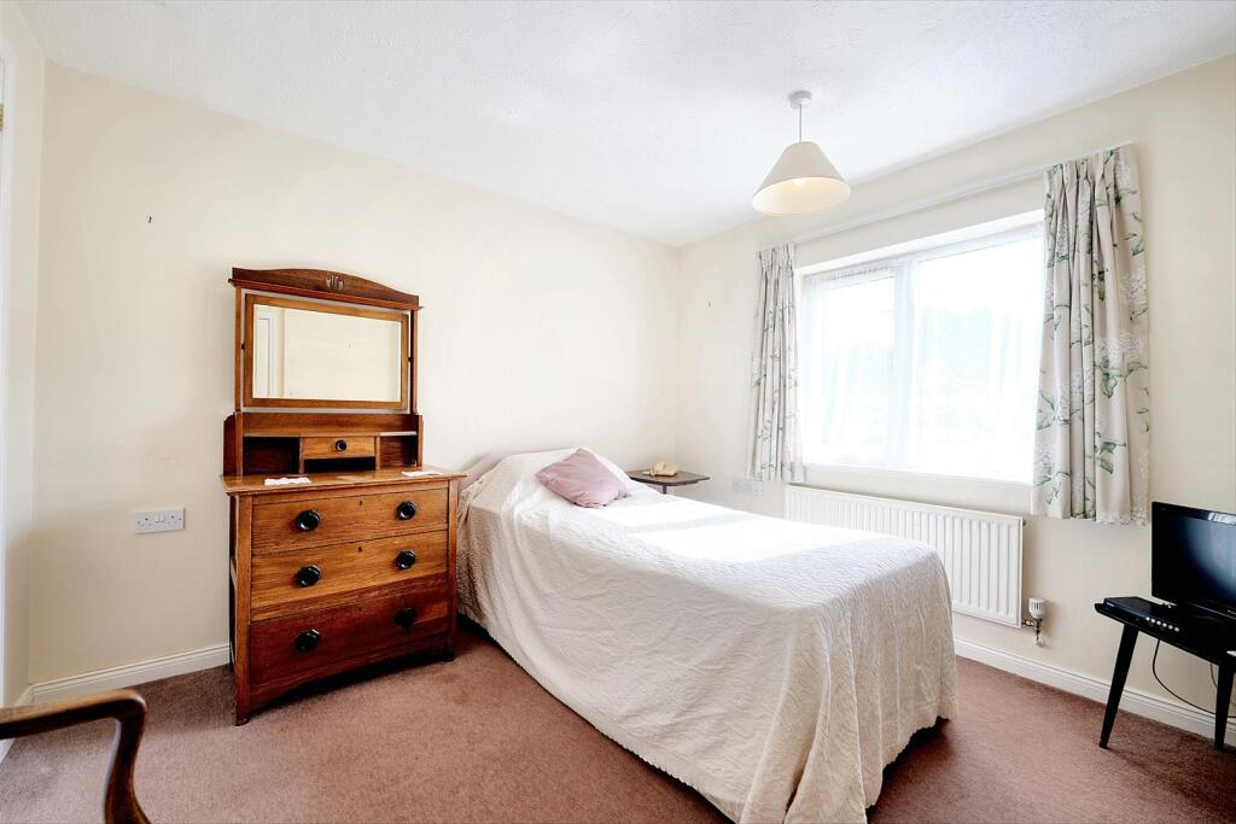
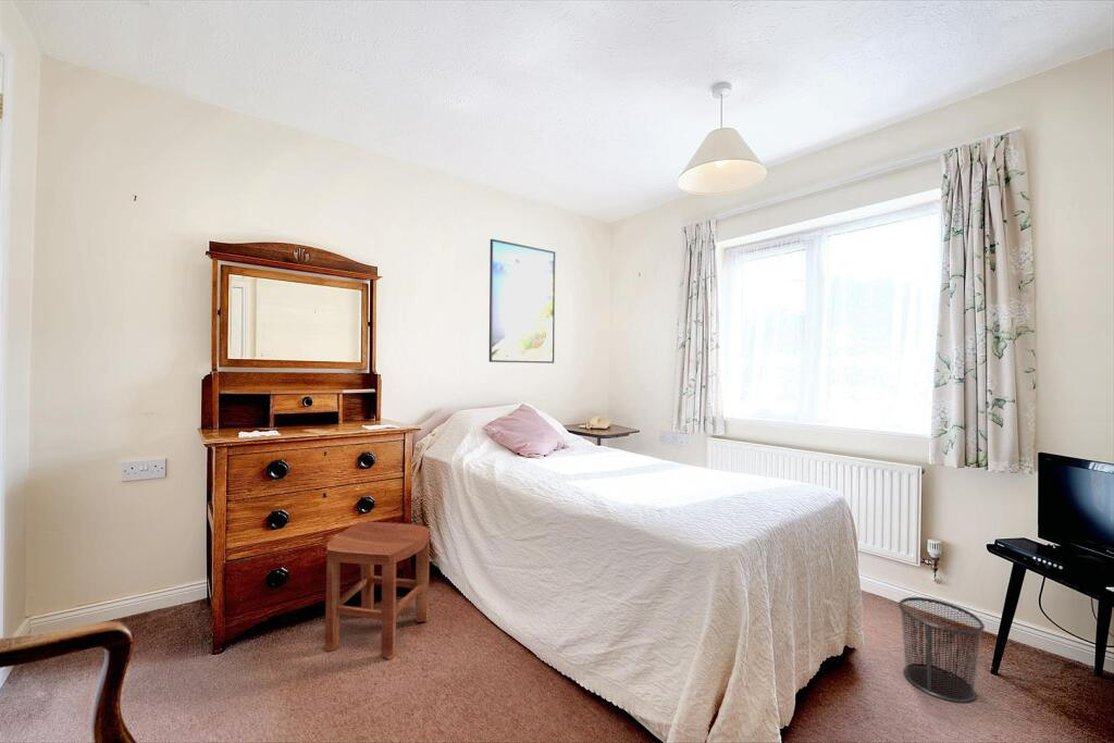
+ waste bin (938, 648)
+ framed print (523, 304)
+ stool (377, 583)
